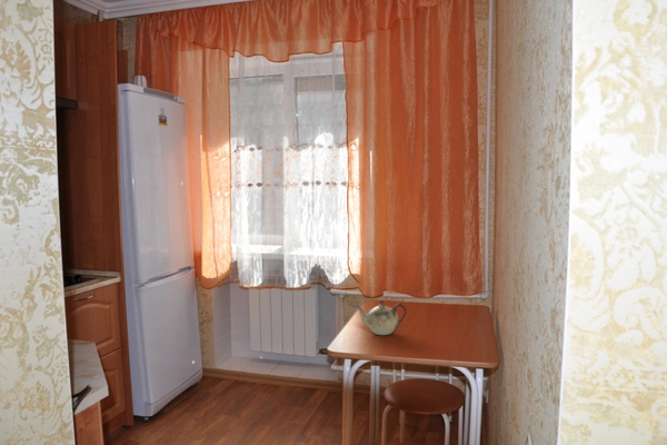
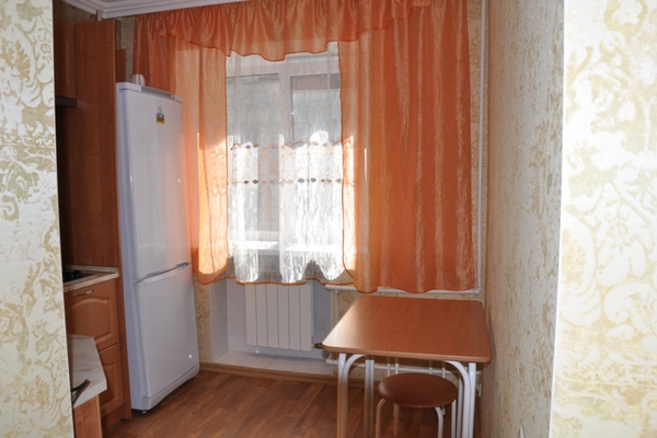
- teapot (379, 316)
